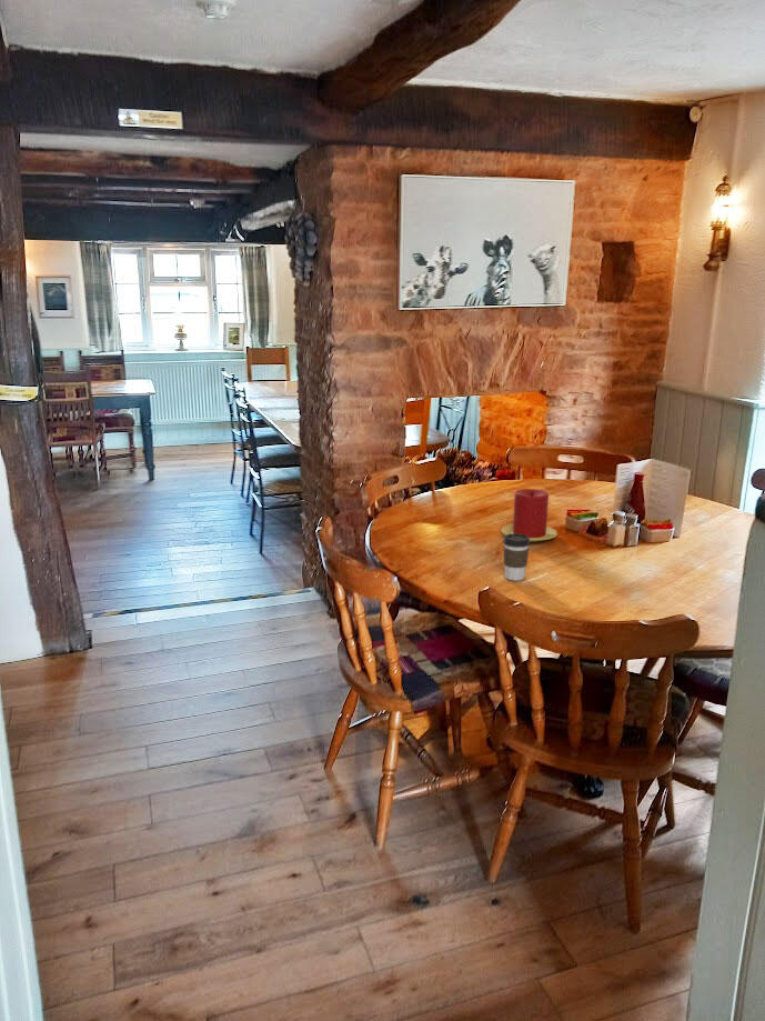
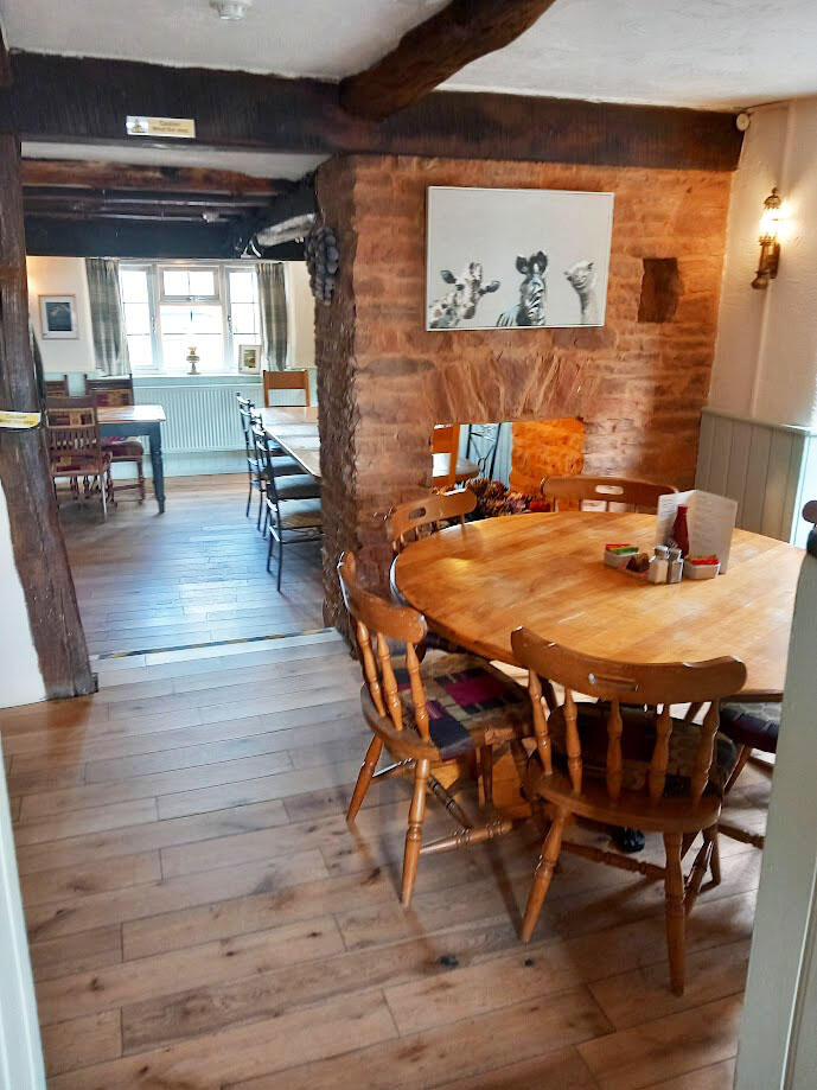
- coffee cup (515, 557)
- candle (530, 514)
